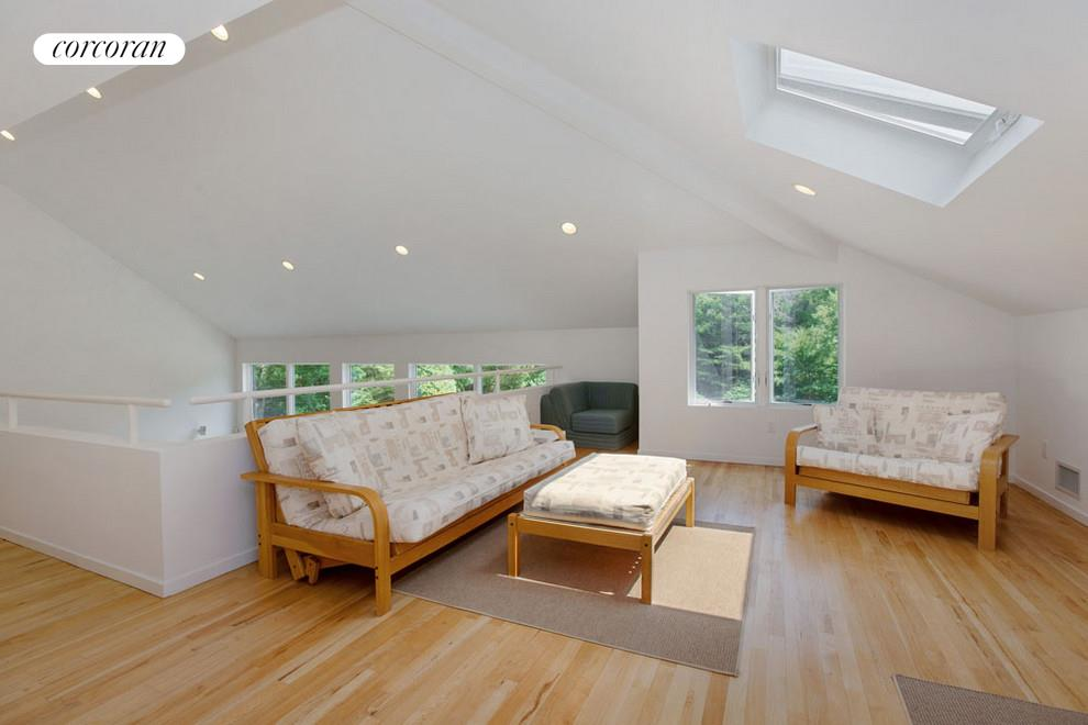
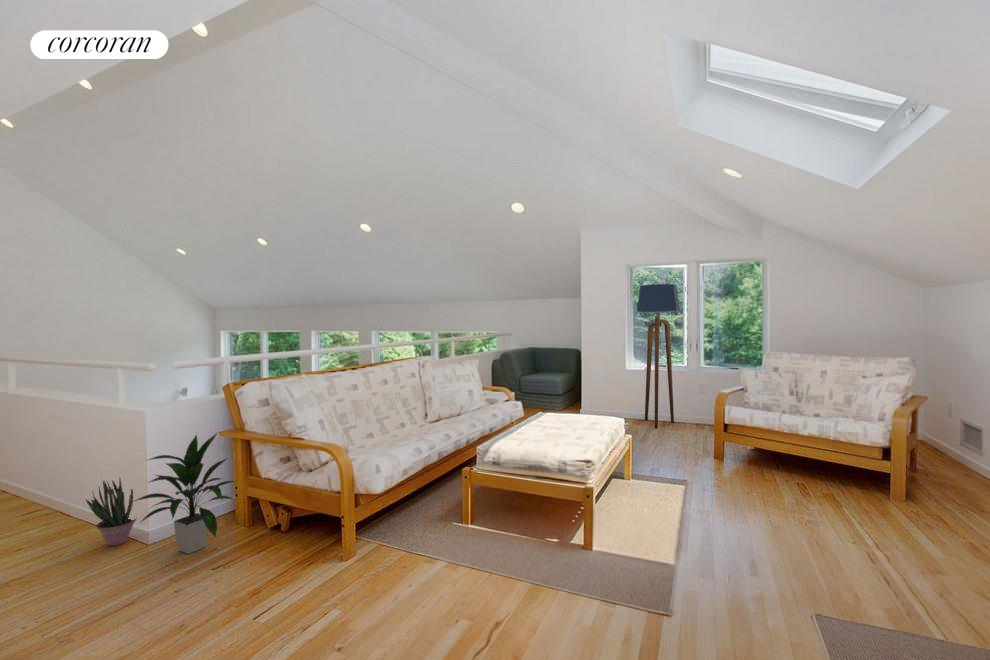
+ potted plant (112, 511)
+ indoor plant (191, 493)
+ floor lamp (657, 355)
